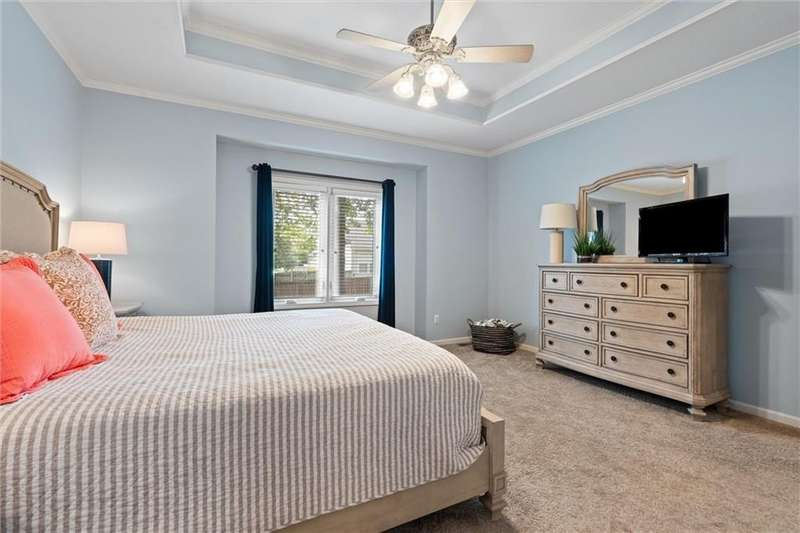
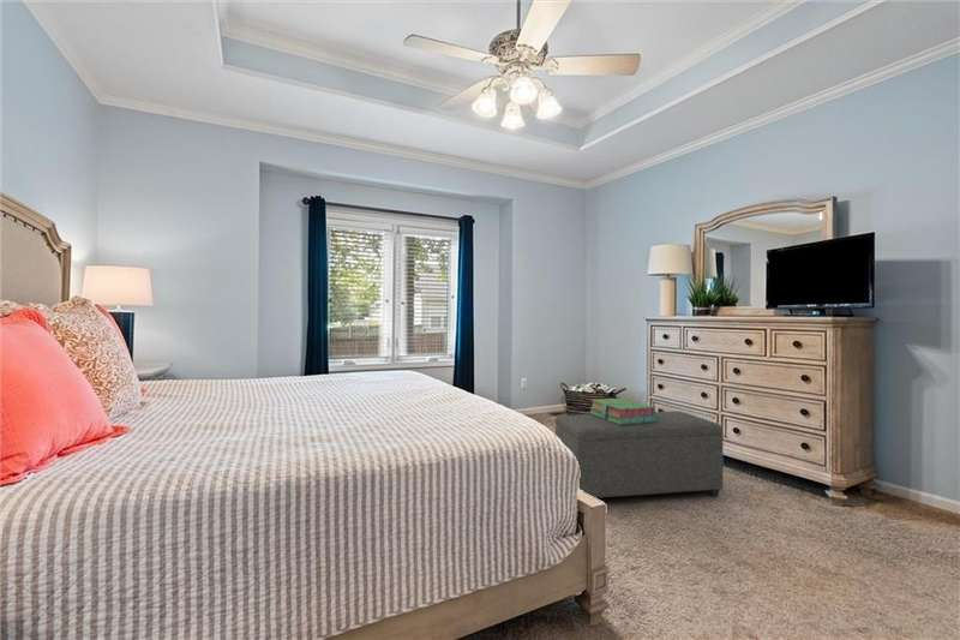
+ stack of books (622, 409)
+ ottoman (635, 453)
